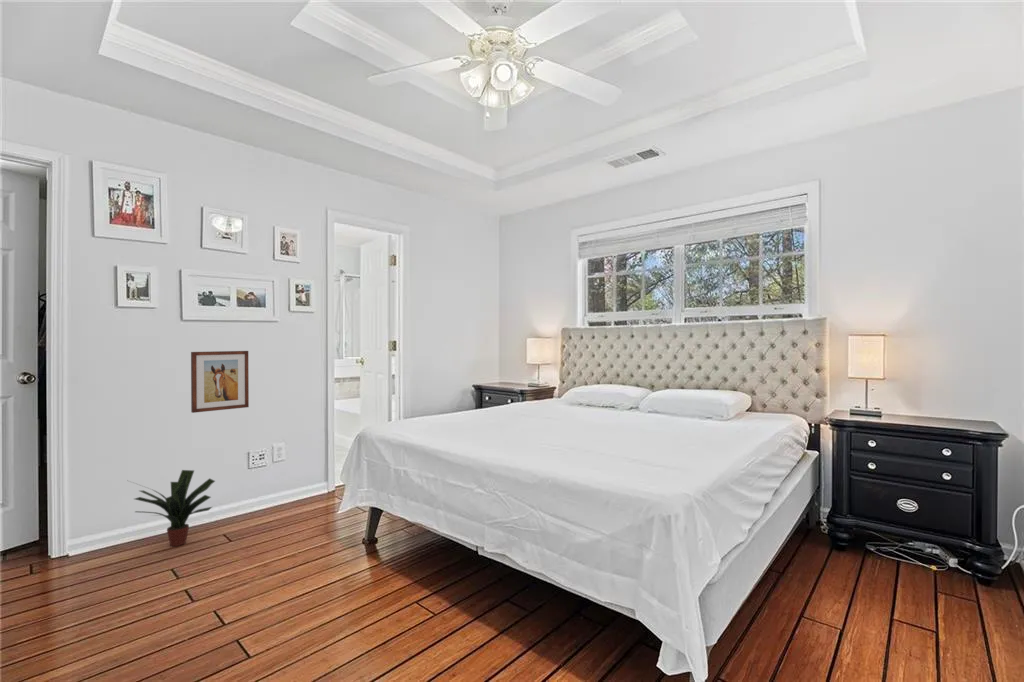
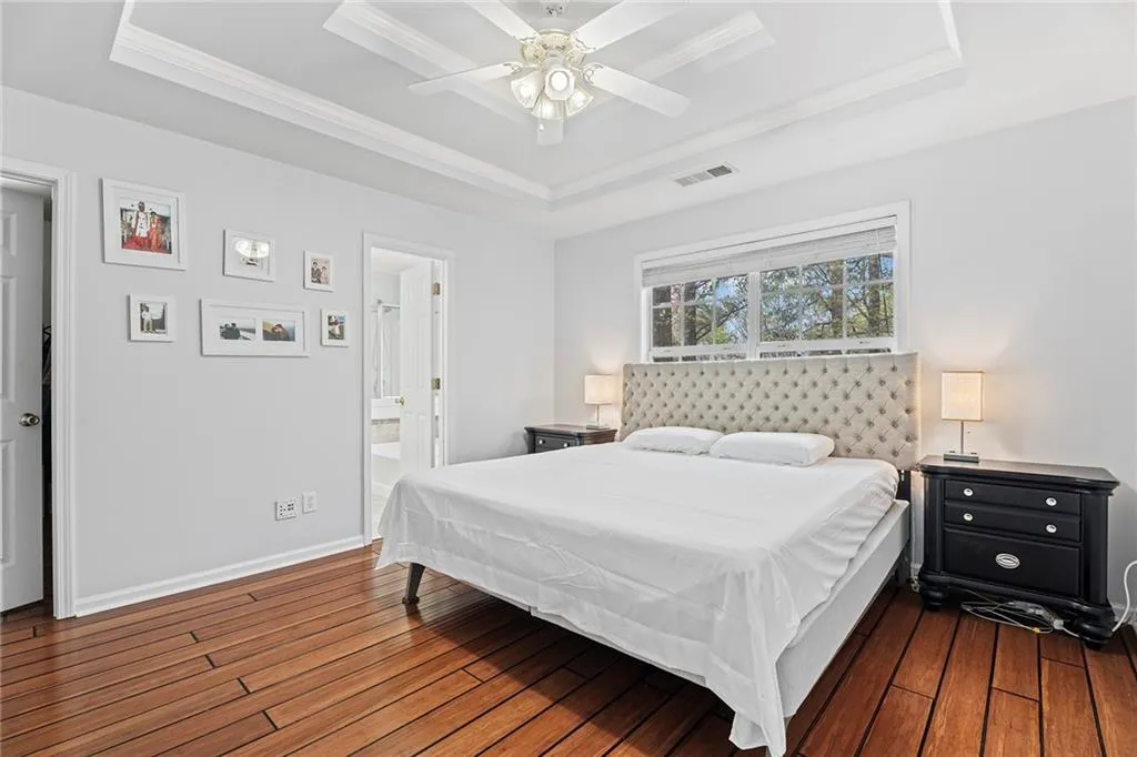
- potted plant (171, 507)
- wall art (220, 380)
